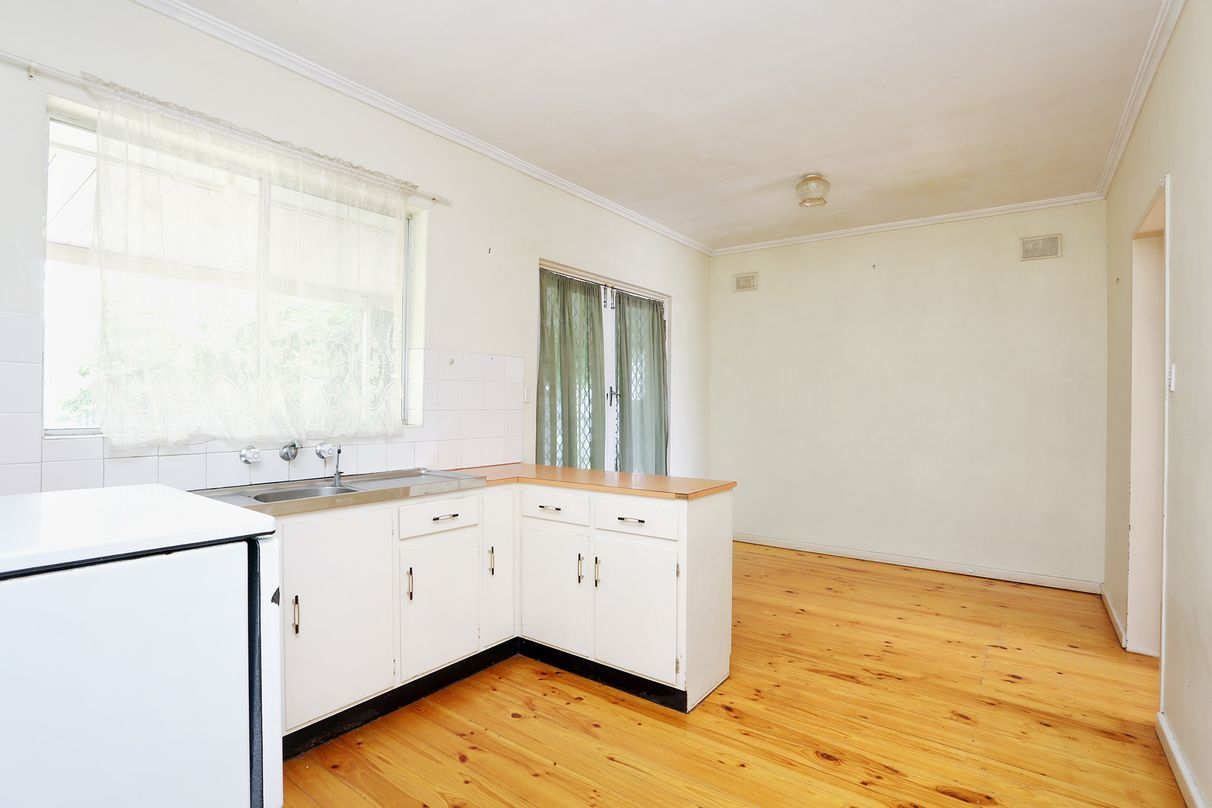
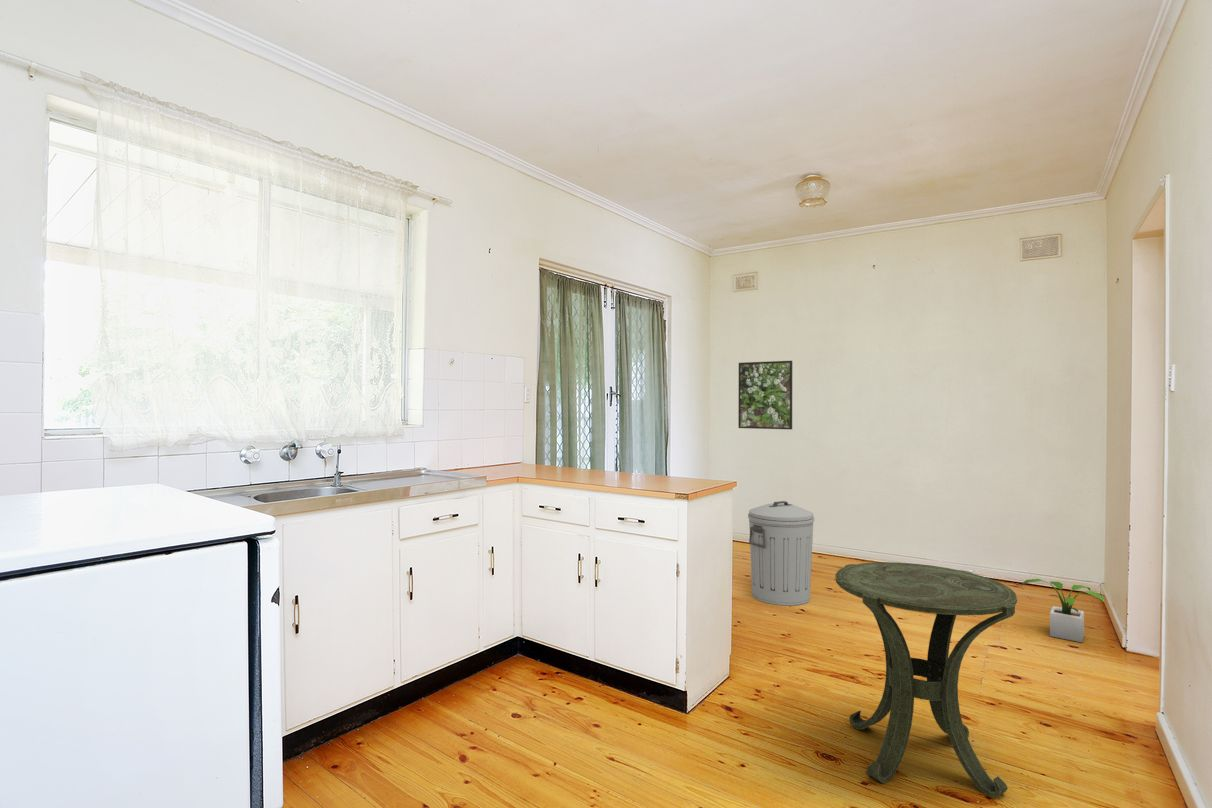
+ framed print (764, 395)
+ side table (920, 669)
+ trash can (780, 549)
+ potted plant (1062, 607)
